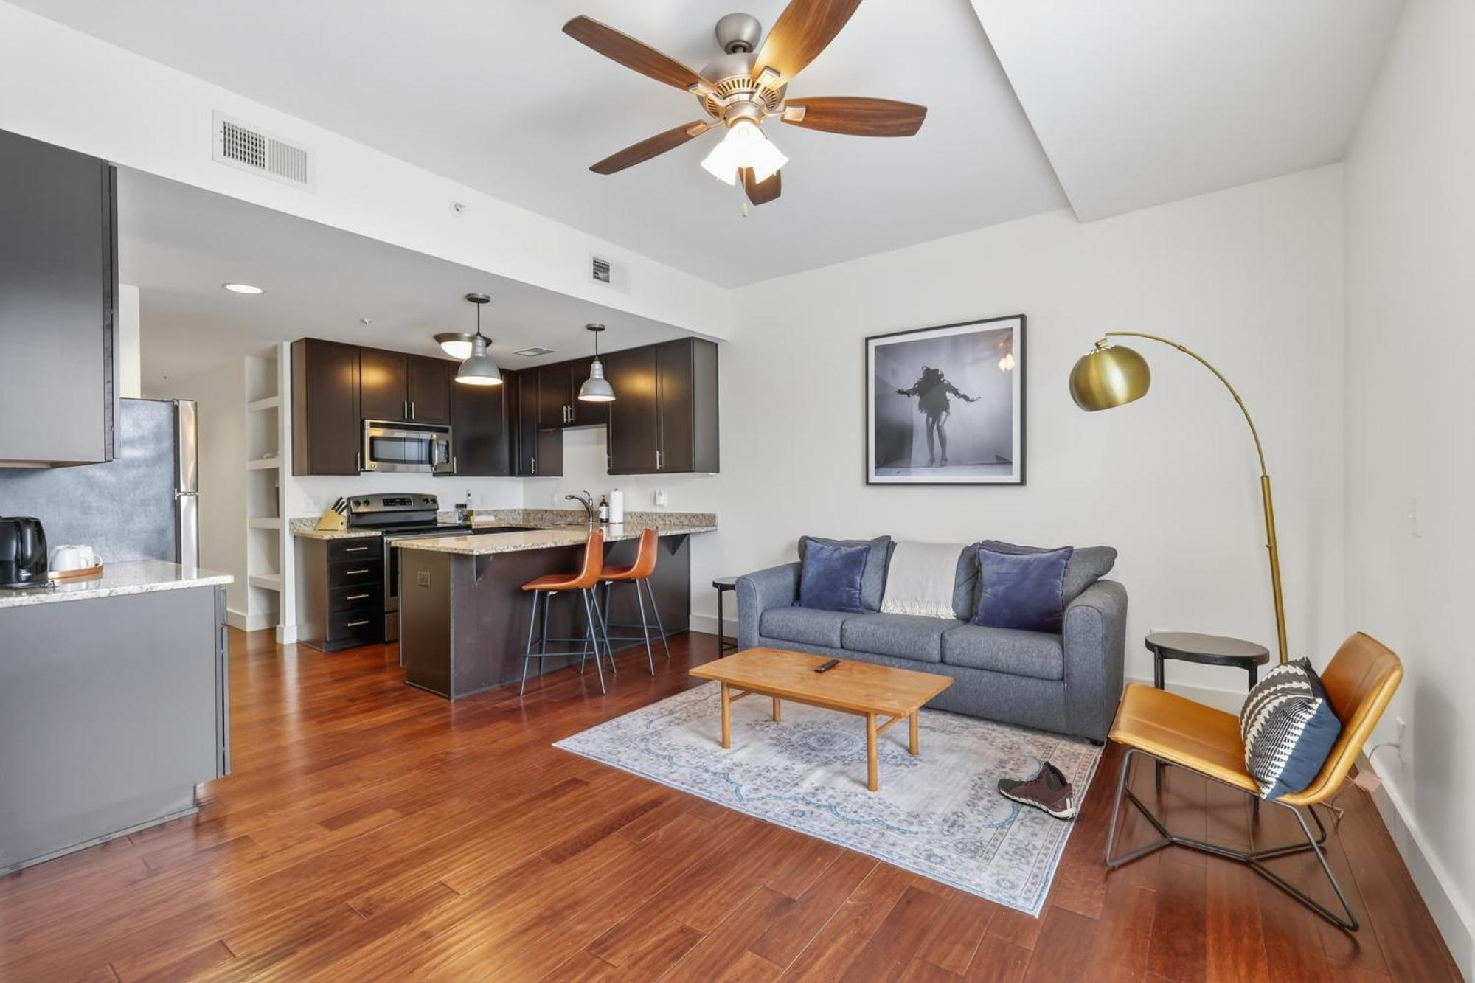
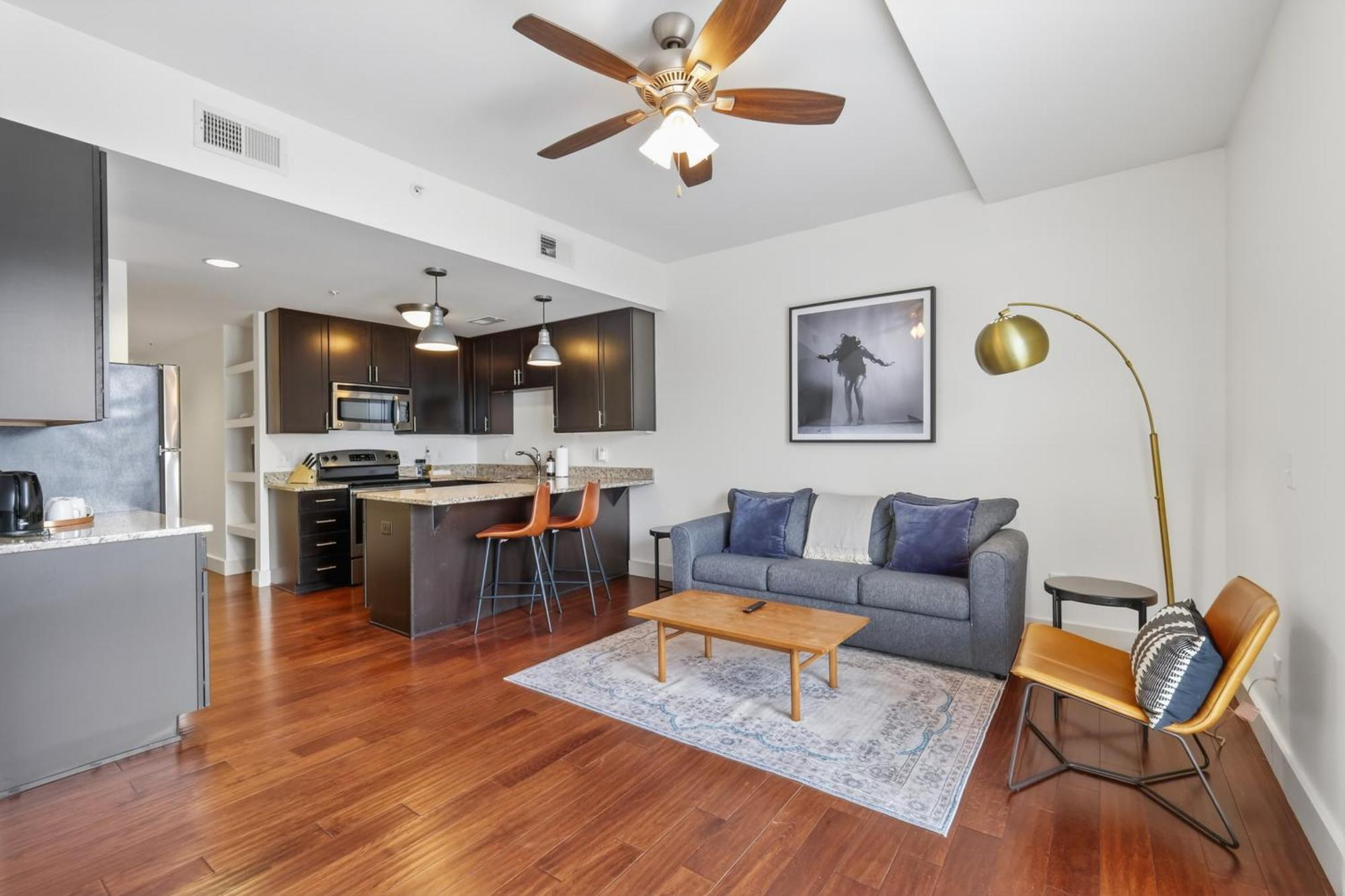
- sneaker (1036, 780)
